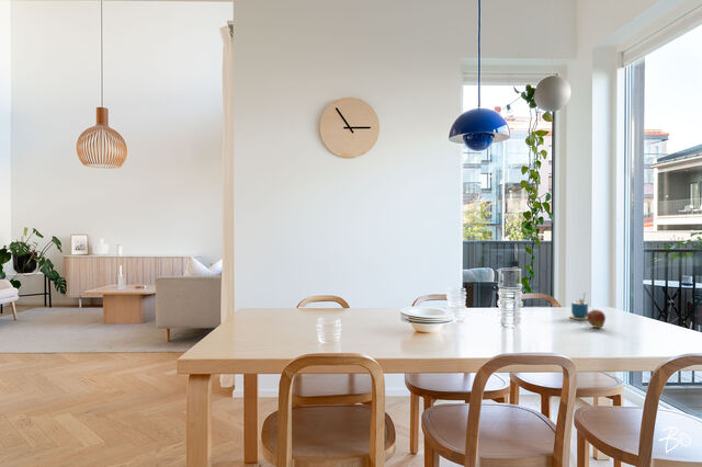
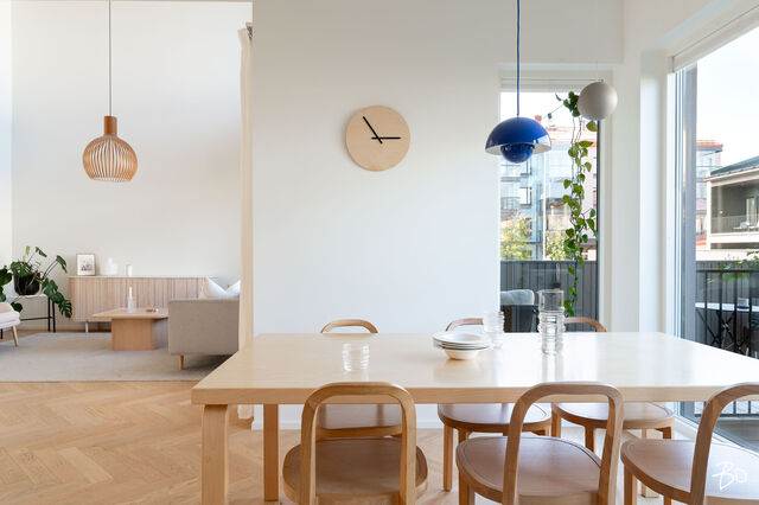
- cup (579, 305)
- fruit (596, 317)
